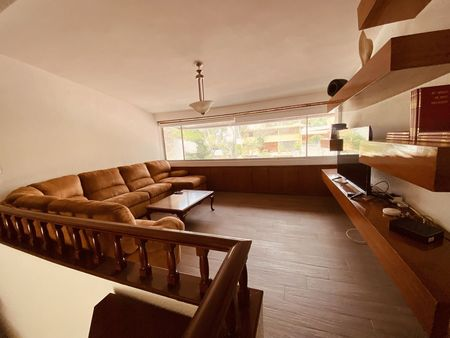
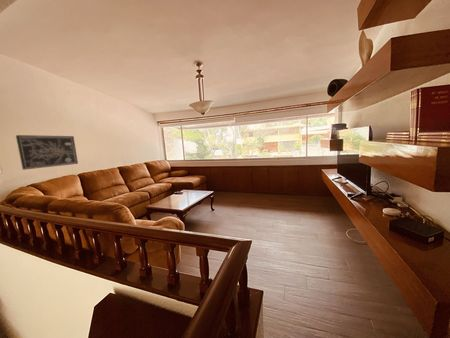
+ wall art (50, 151)
